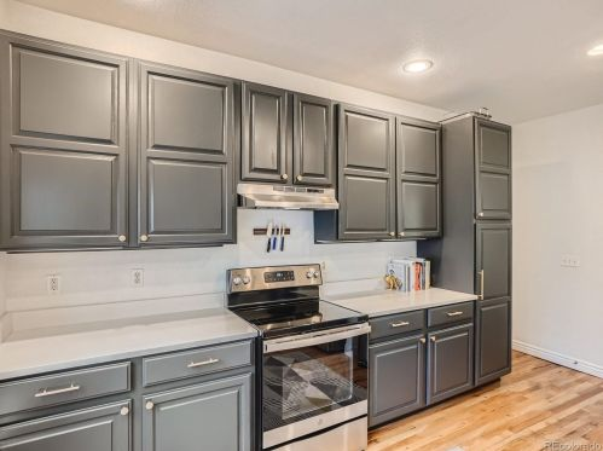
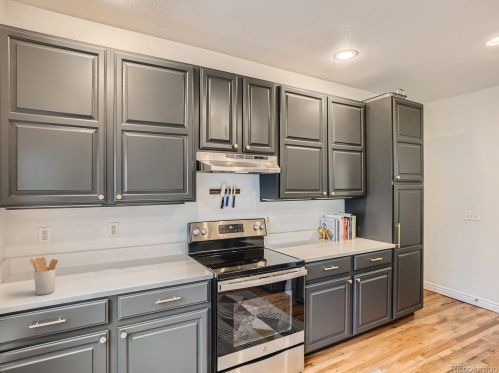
+ utensil holder (42, 274)
